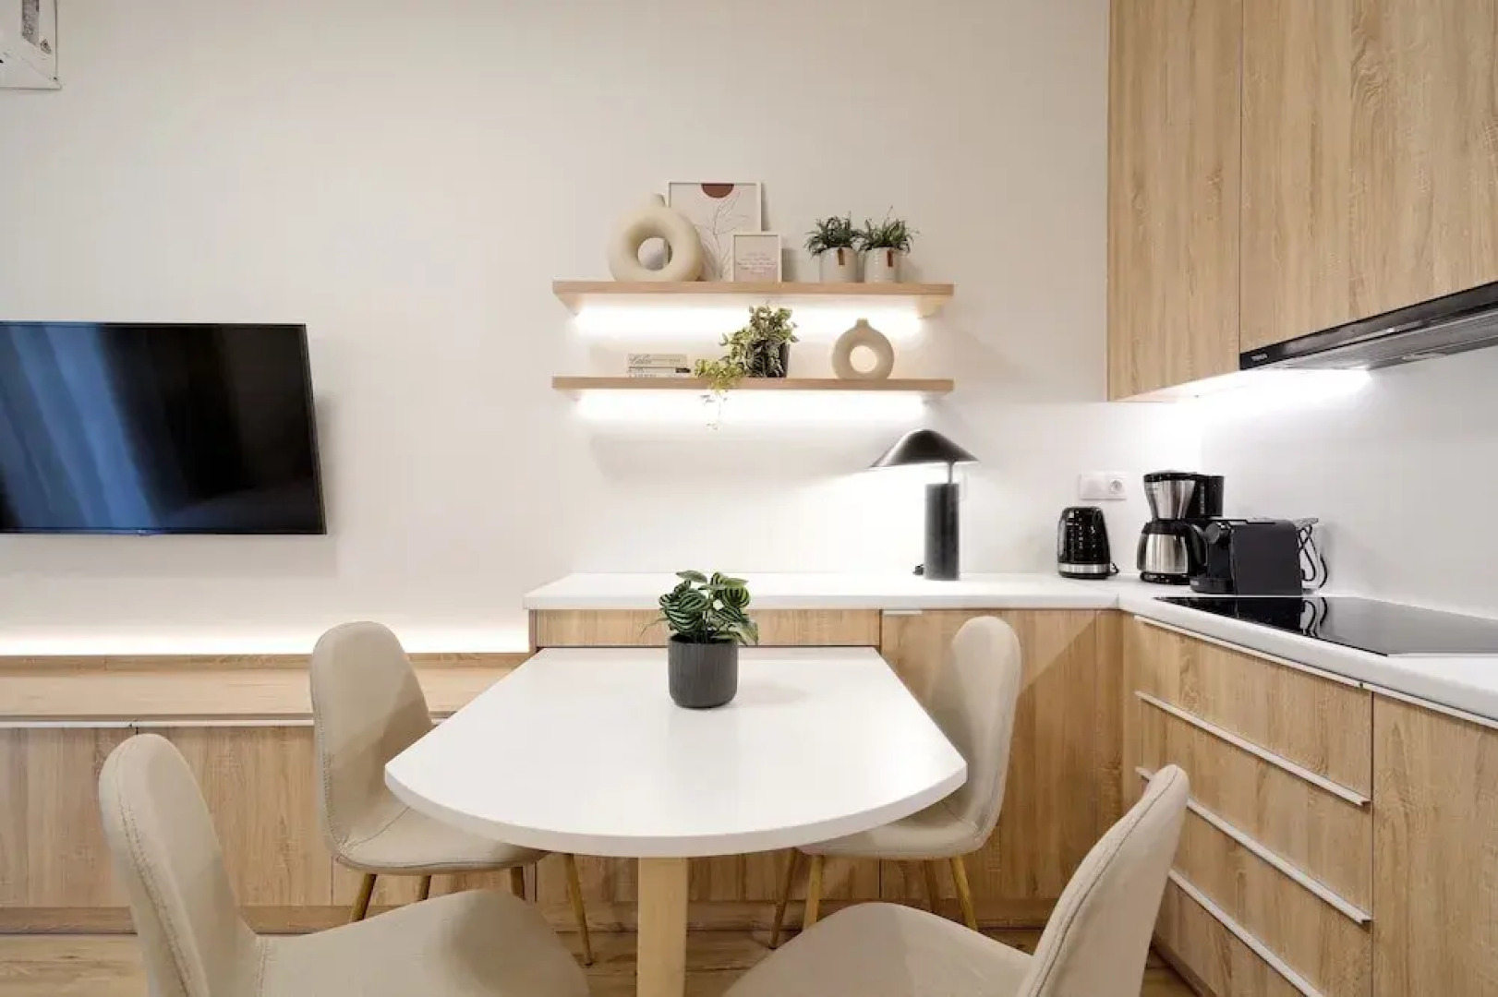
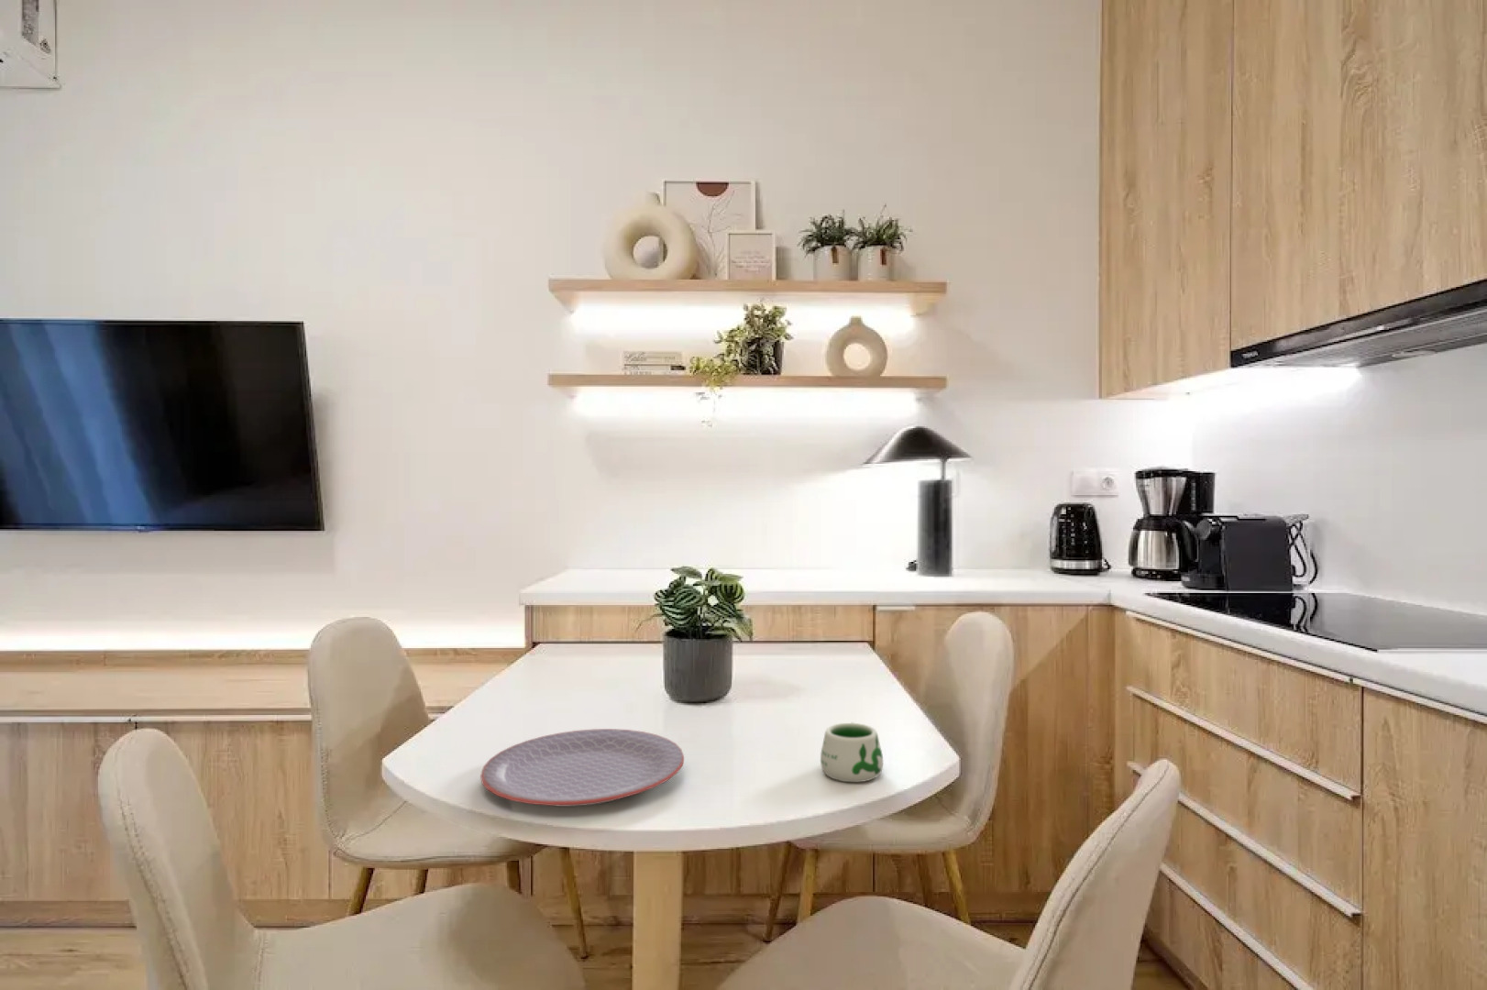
+ mug (852, 747)
+ plate (584, 768)
